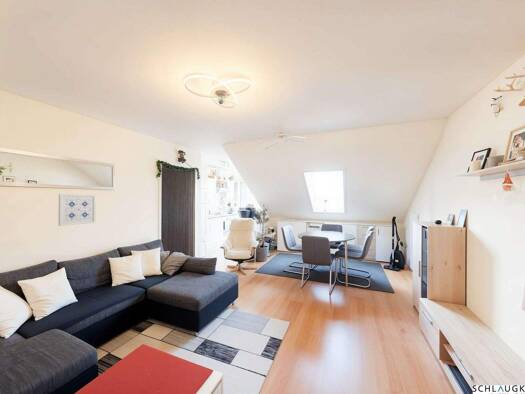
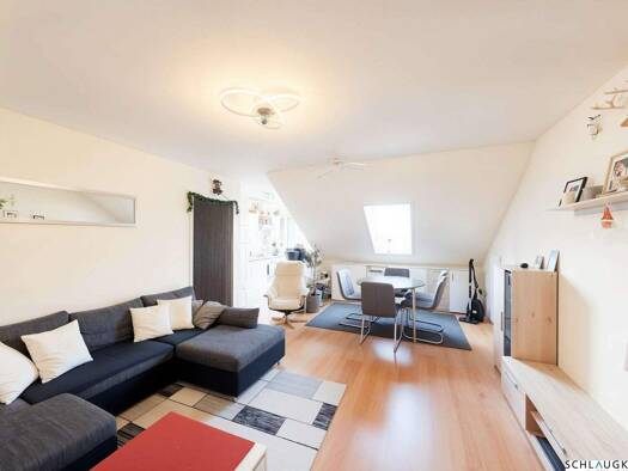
- wall art (78, 209)
